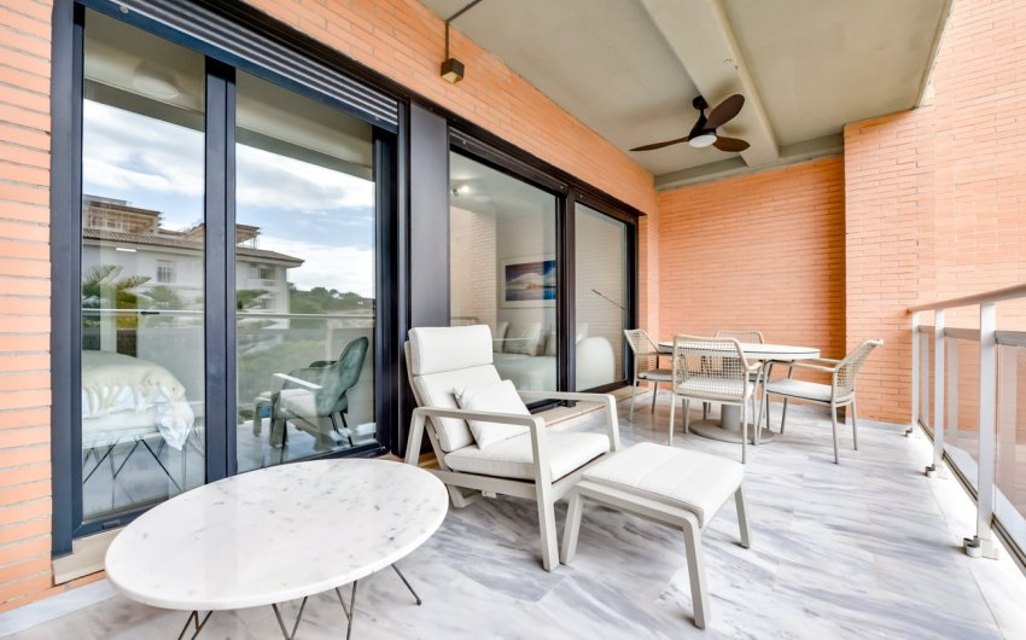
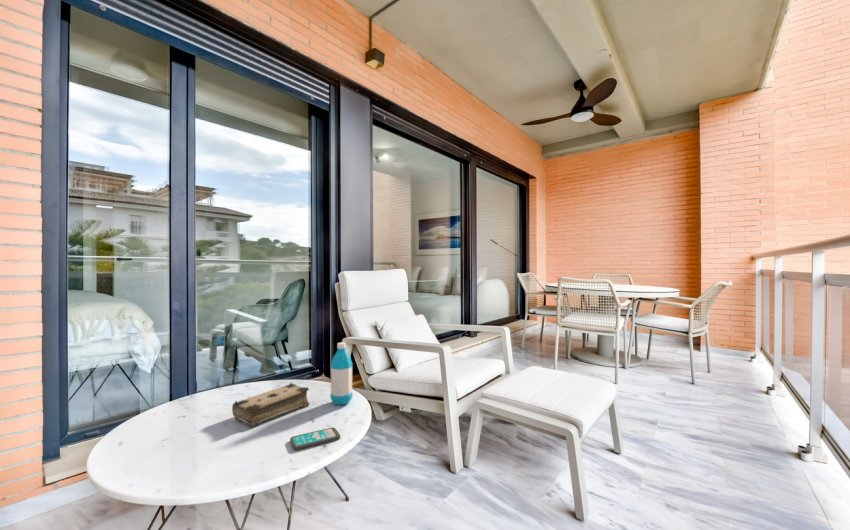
+ water bottle (341, 372)
+ book (272, 401)
+ smartphone (315, 437)
